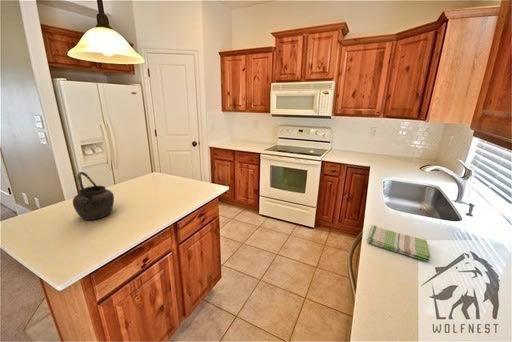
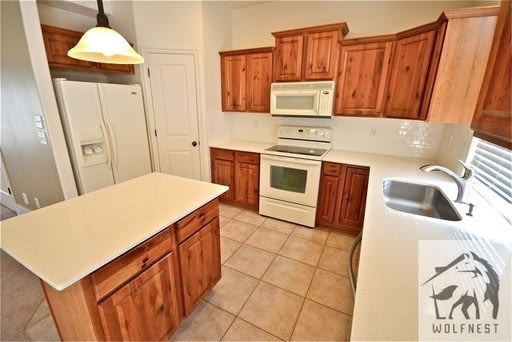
- kettle (90, 195)
- dish towel (397, 240)
